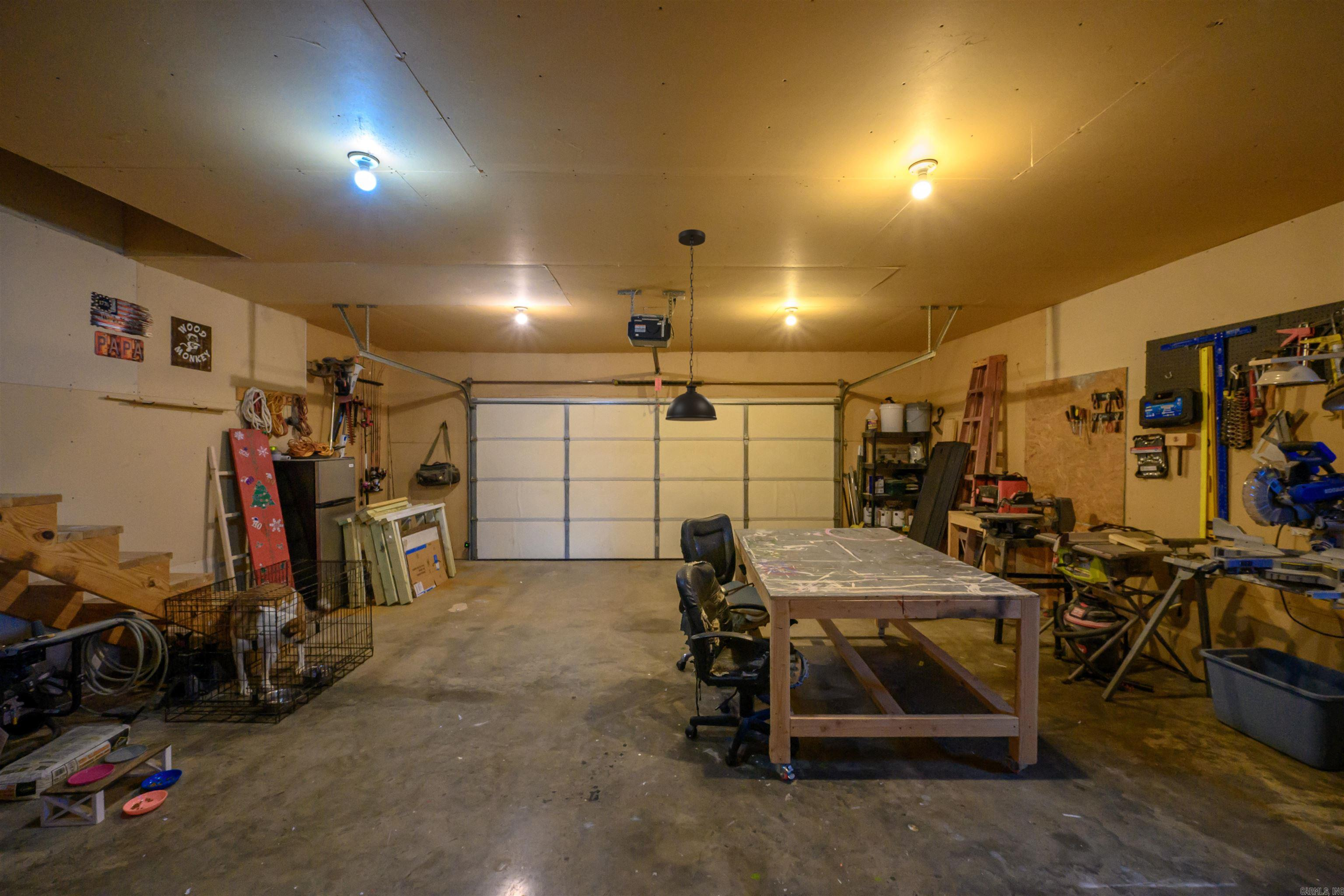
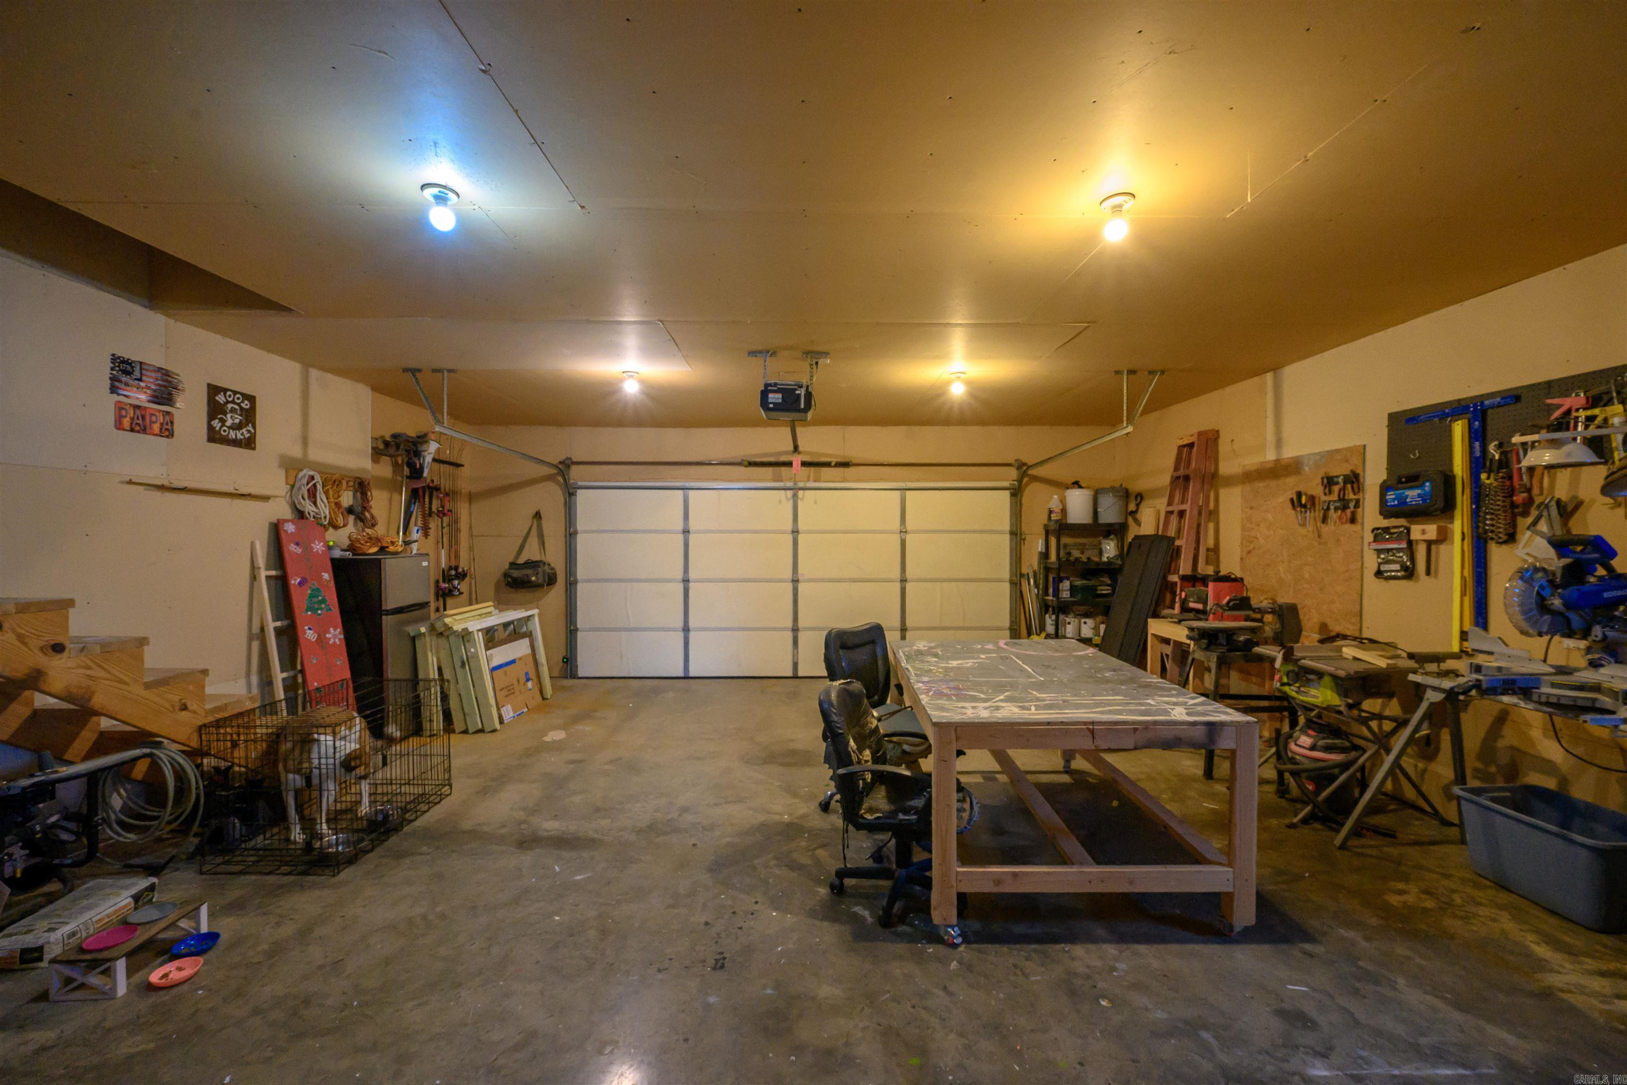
- light fixture (691, 327)
